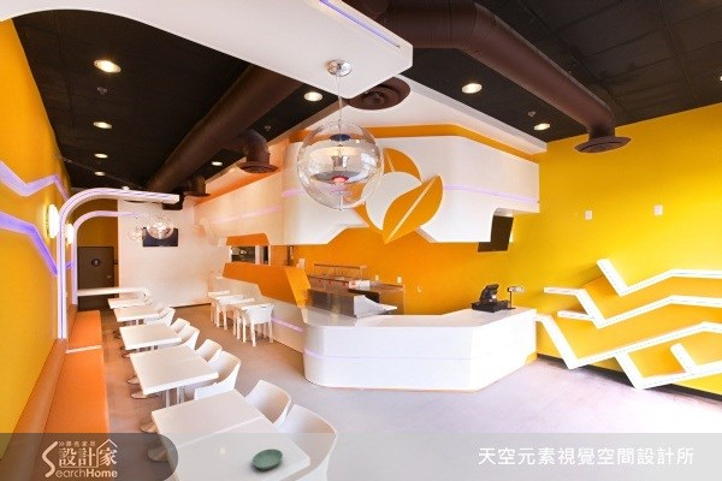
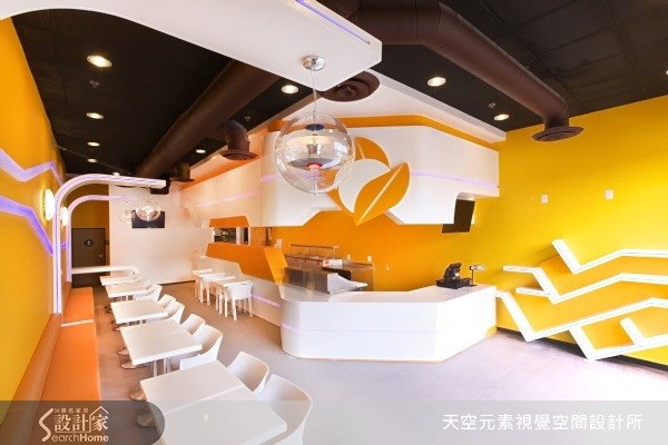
- saucer (267, 459)
